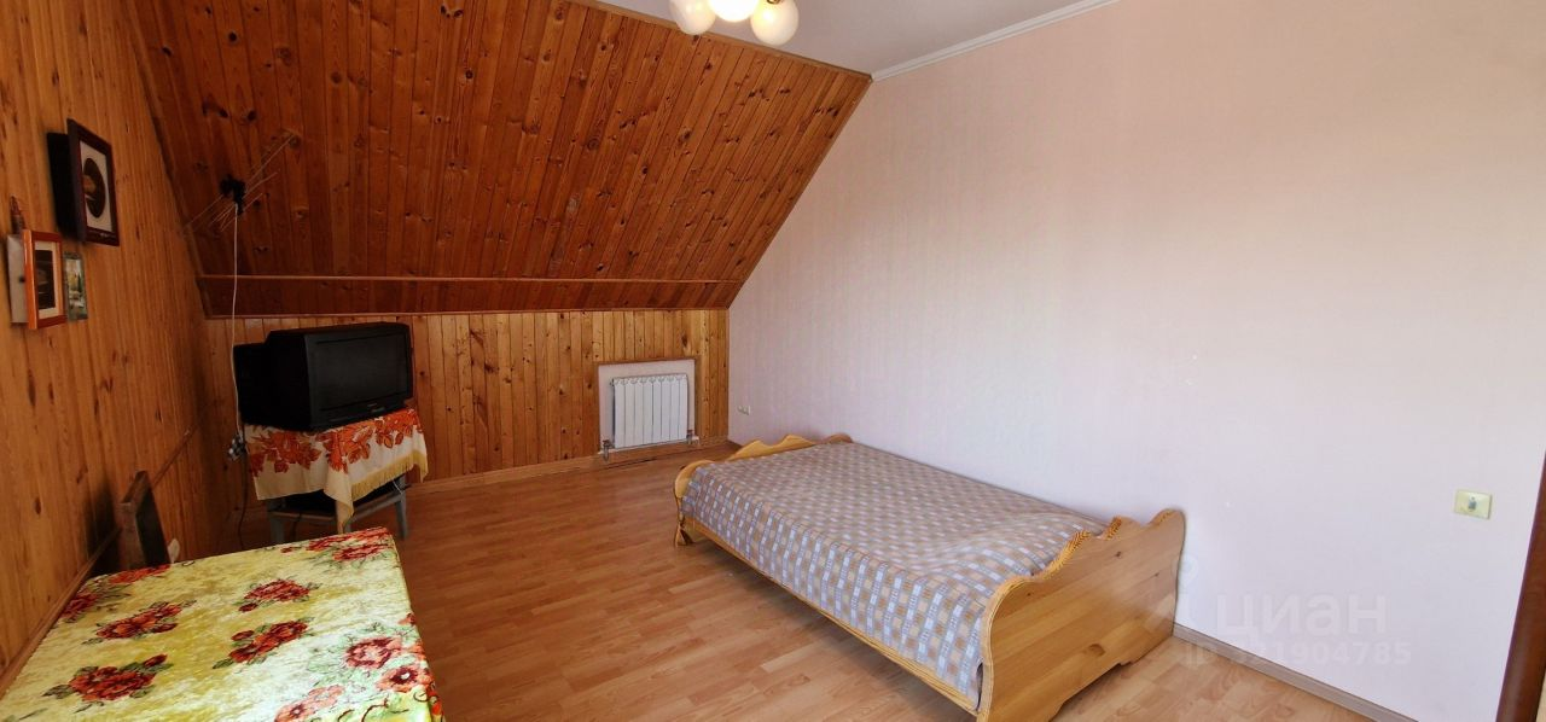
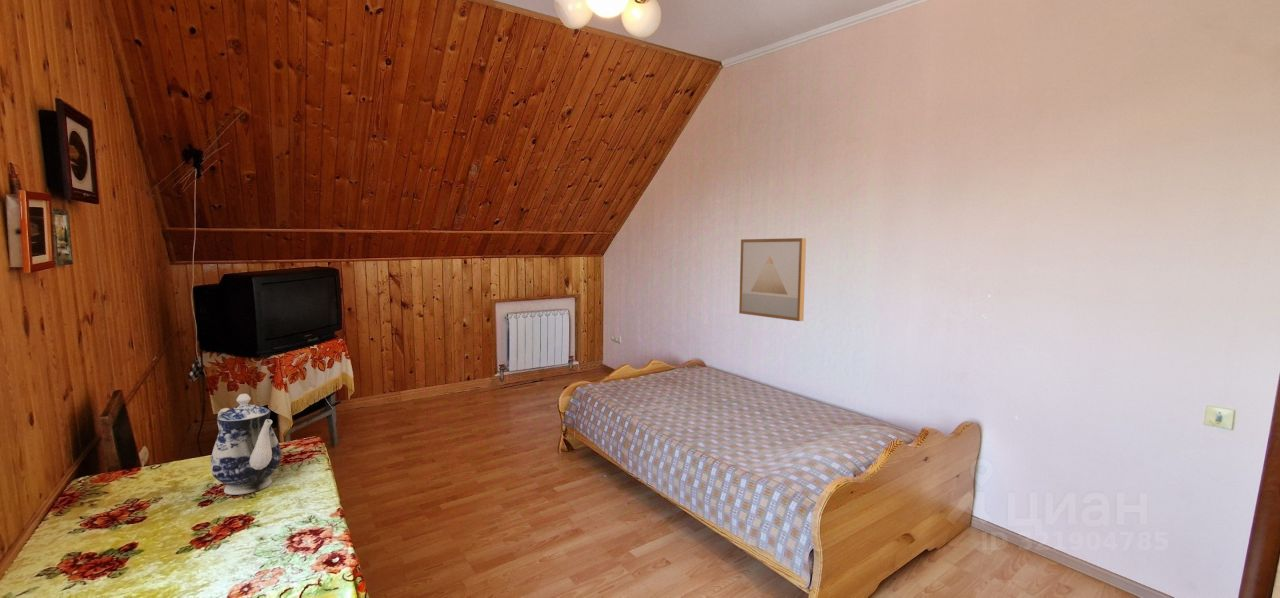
+ teapot (245, 440)
+ wall art (770, 278)
